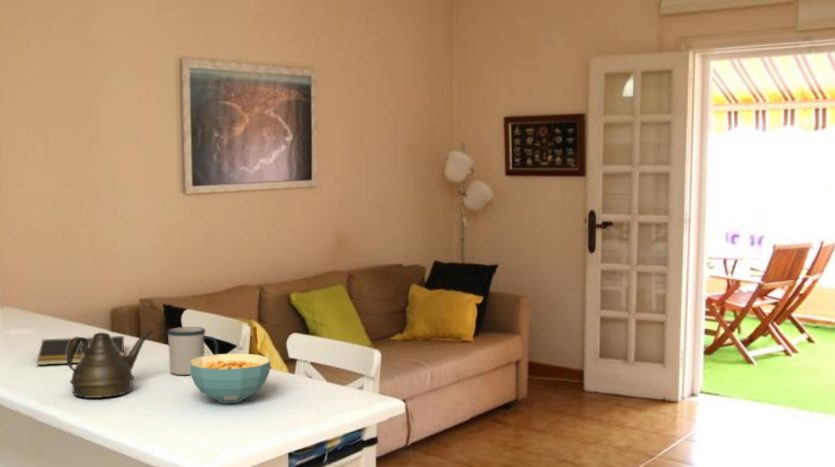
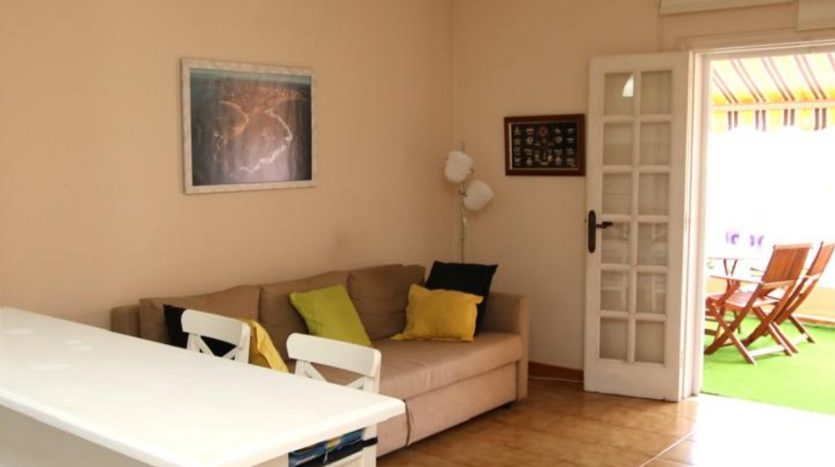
- mug (190, 350)
- cereal bowl (230, 380)
- notepad (81, 349)
- teapot (113, 360)
